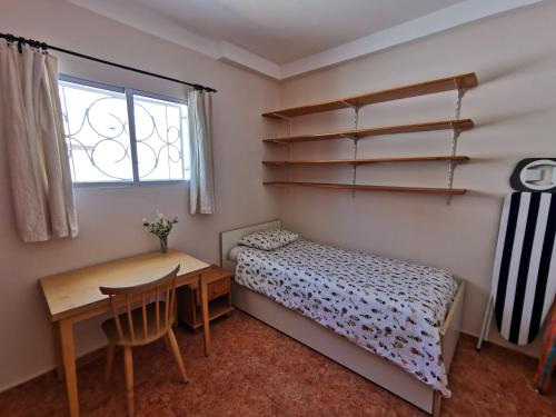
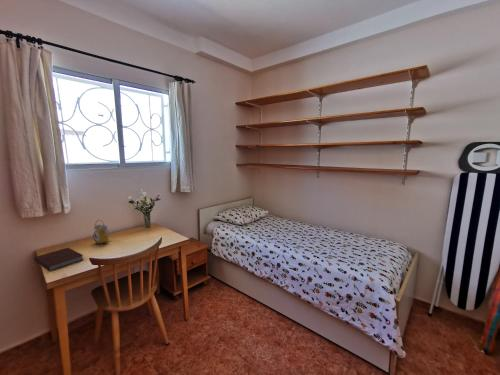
+ notebook (59, 258)
+ alarm clock (103, 230)
